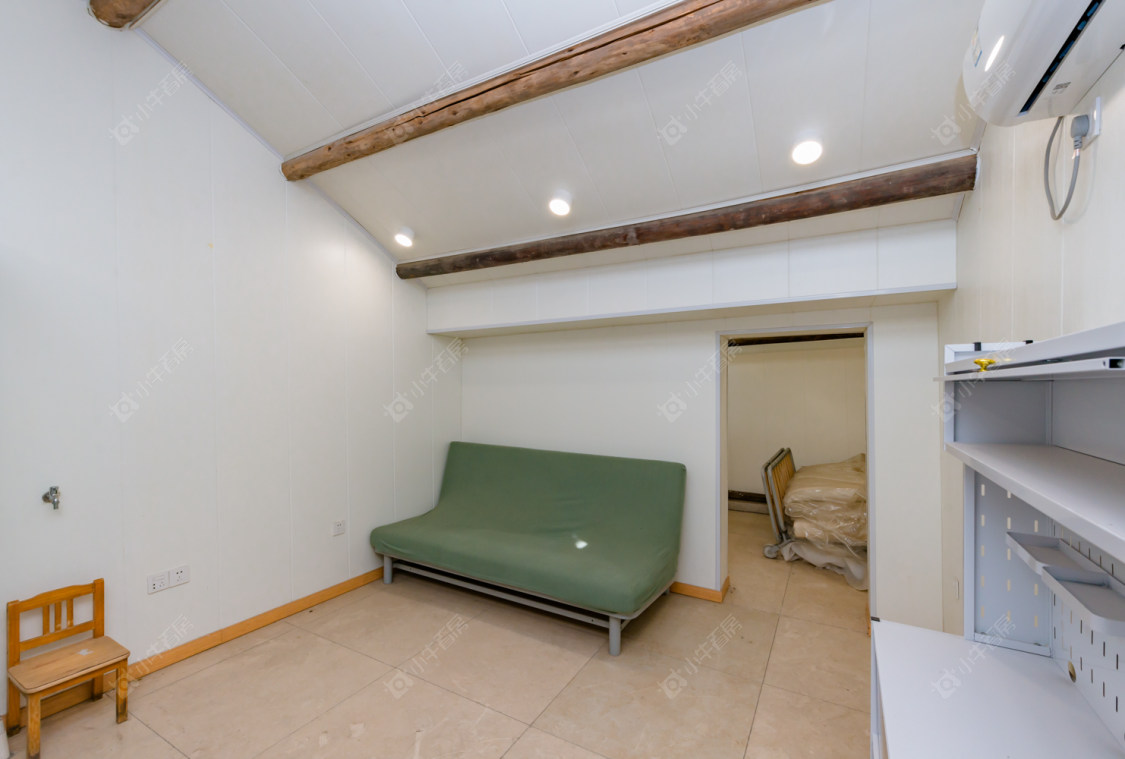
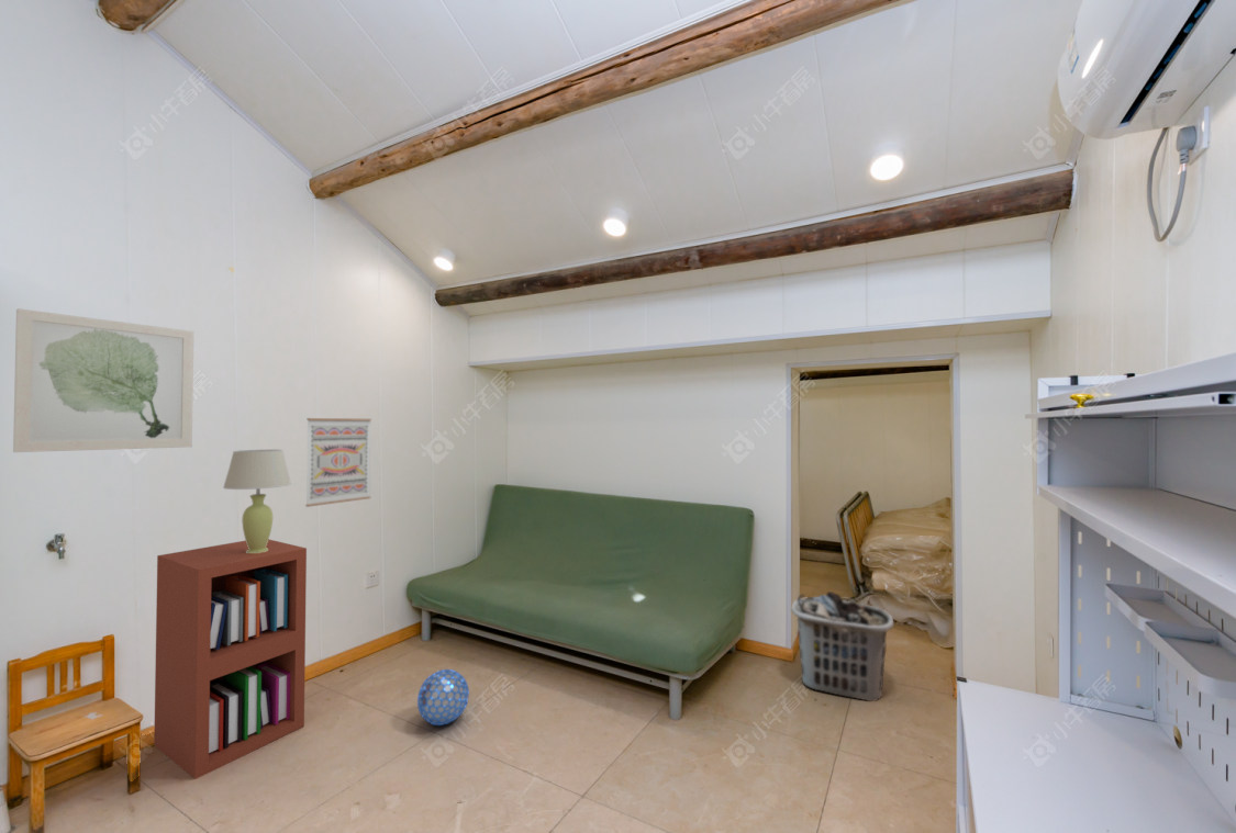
+ wall art (113, 385)
+ wall art (339, 460)
+ clothes hamper (840, 640)
+ ball (443, 696)
+ table lamp (257, 499)
+ bookshelf (232, 643)
